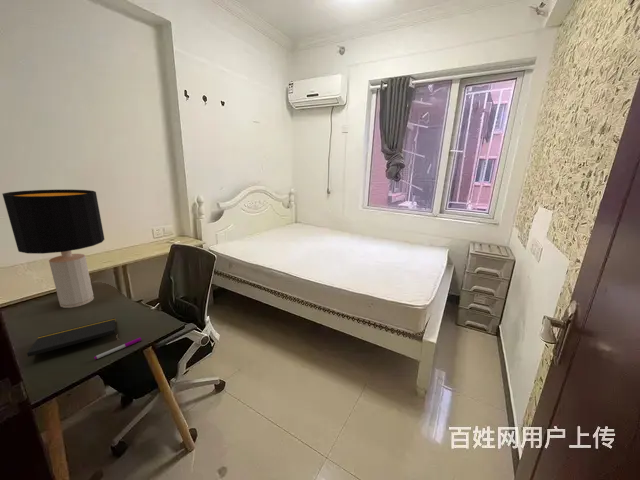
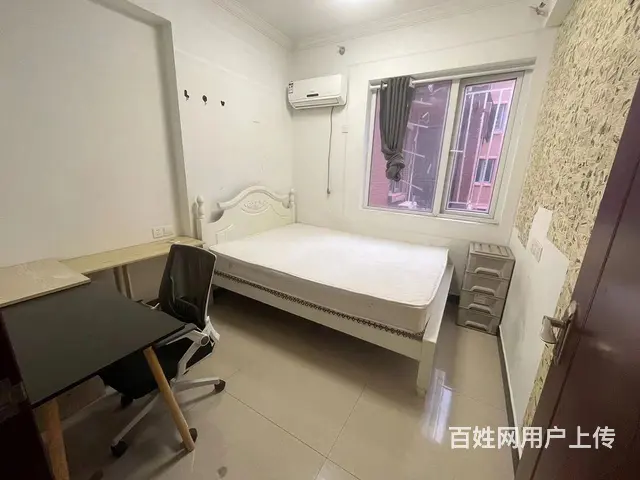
- pen (119, 347)
- desk lamp (65, 250)
- notepad (77, 334)
